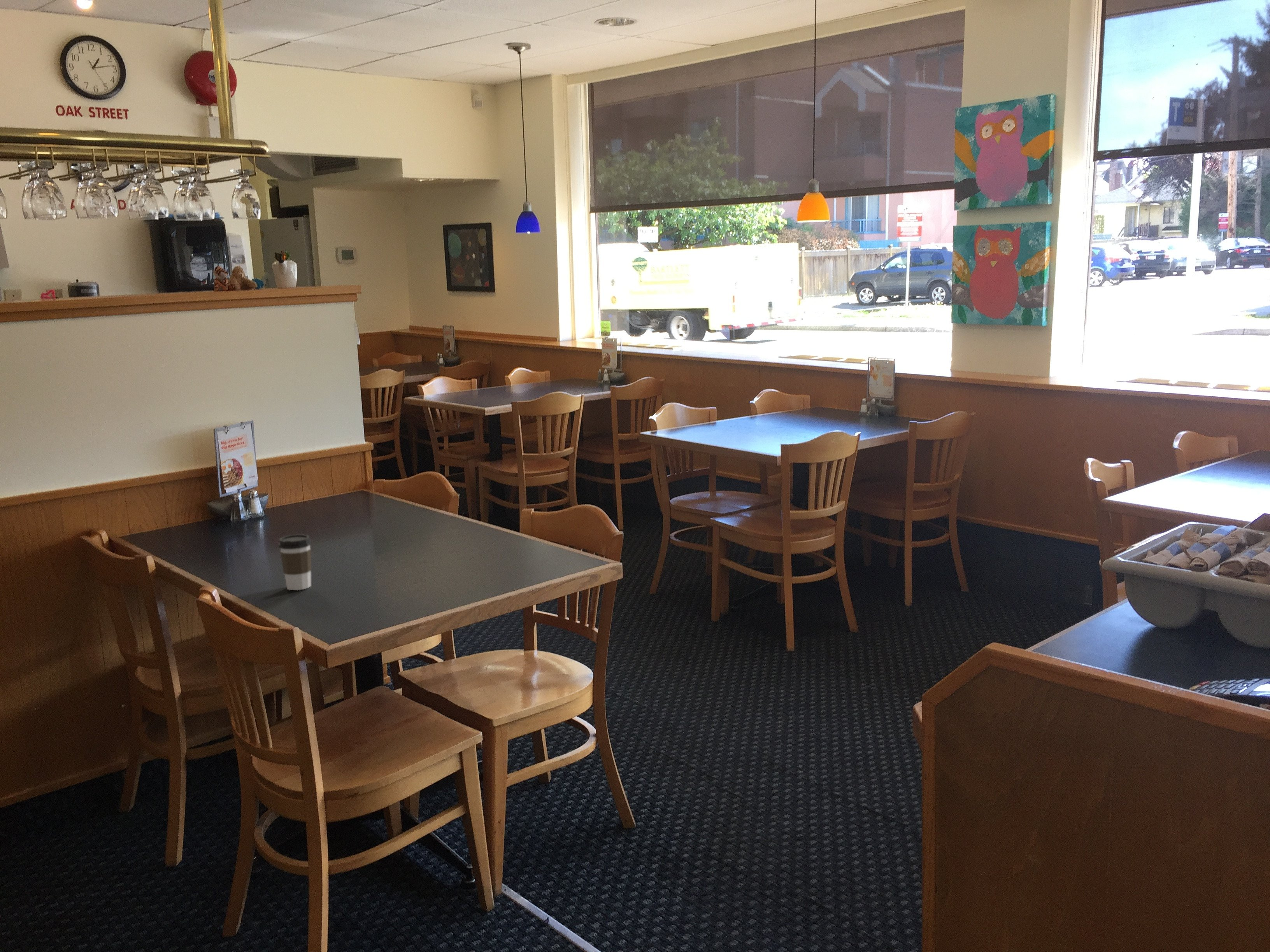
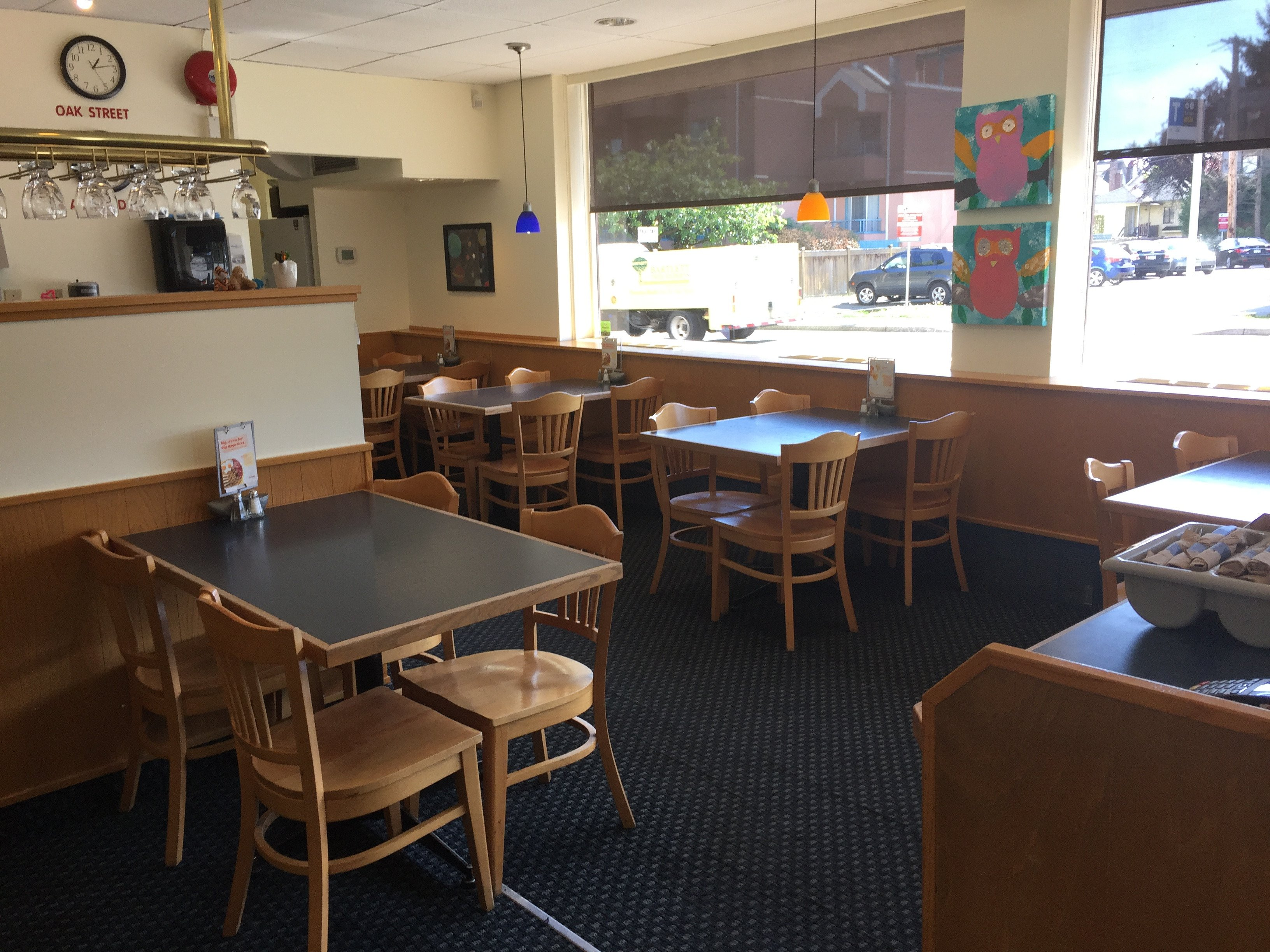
- coffee cup (296, 562)
